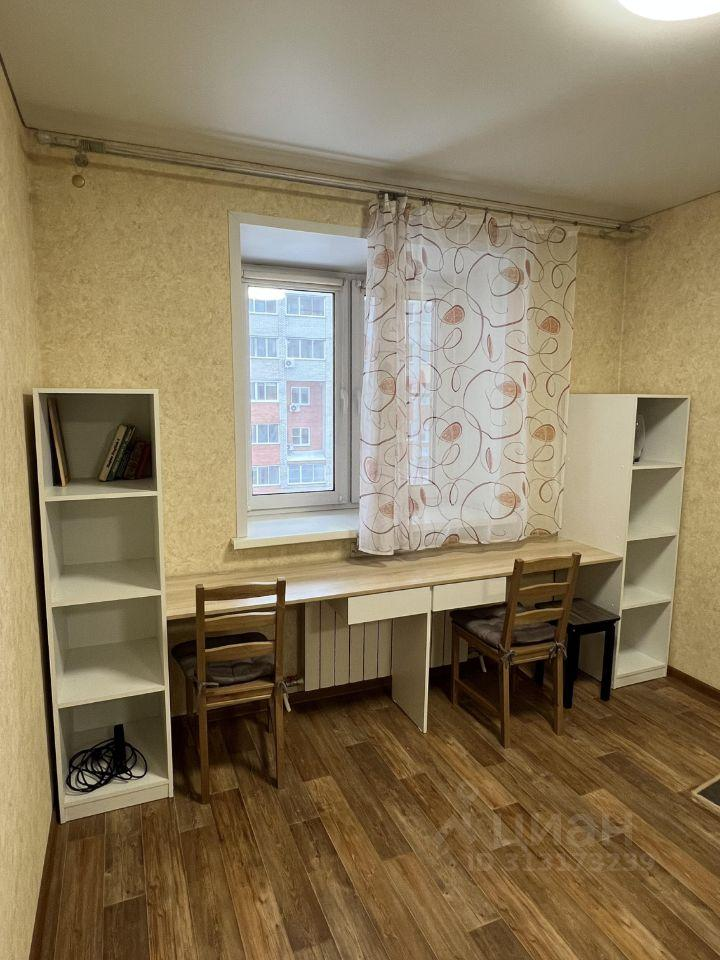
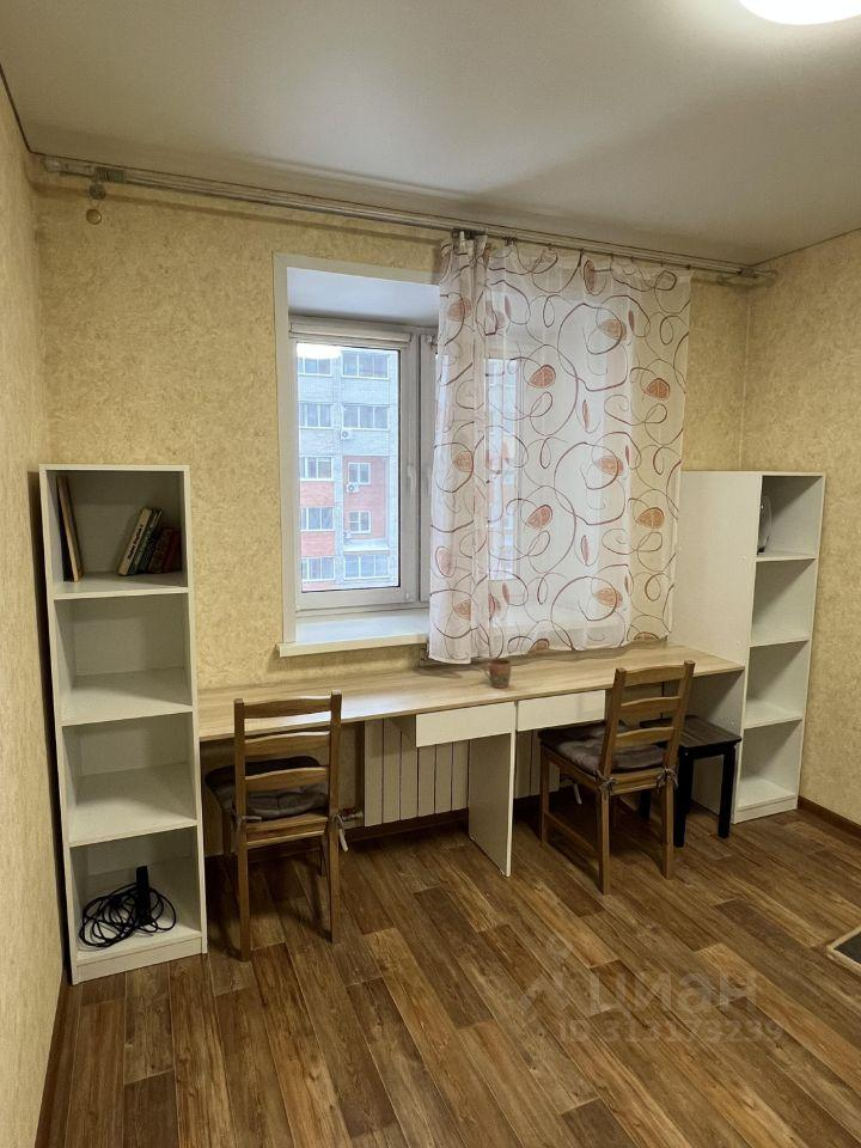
+ mug (497, 672)
